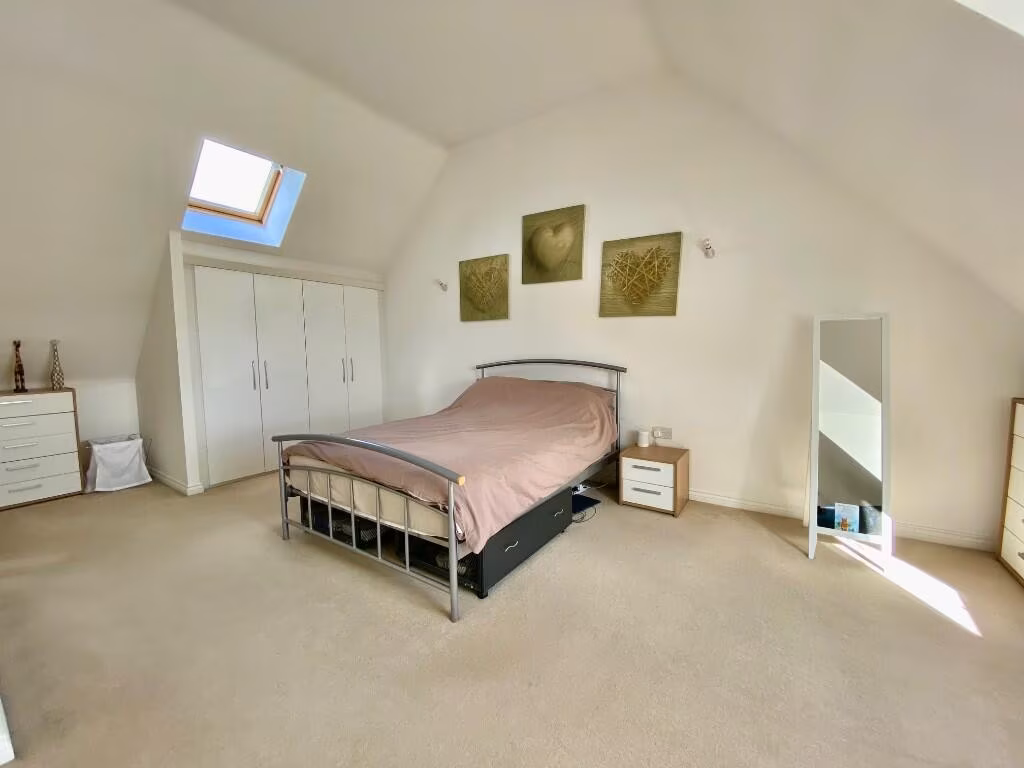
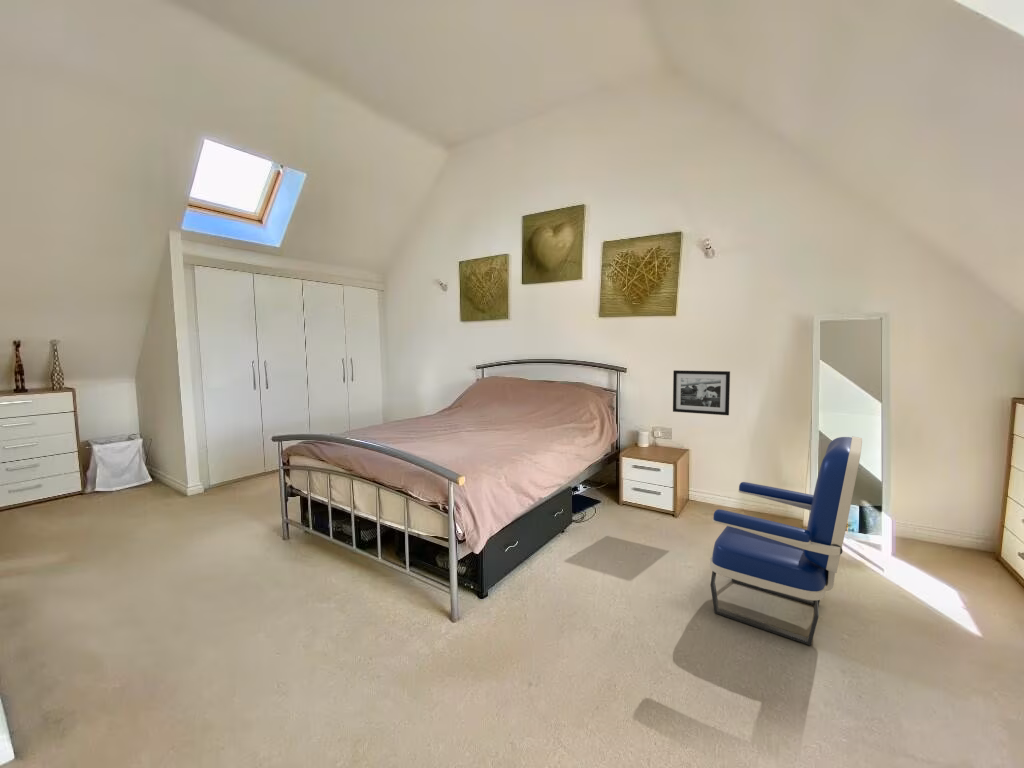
+ armchair (779, 524)
+ picture frame (700, 392)
